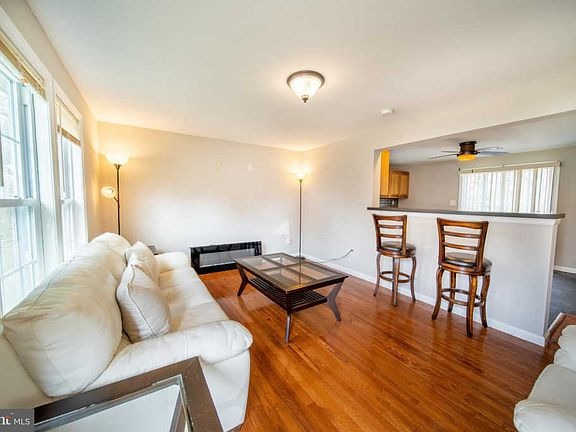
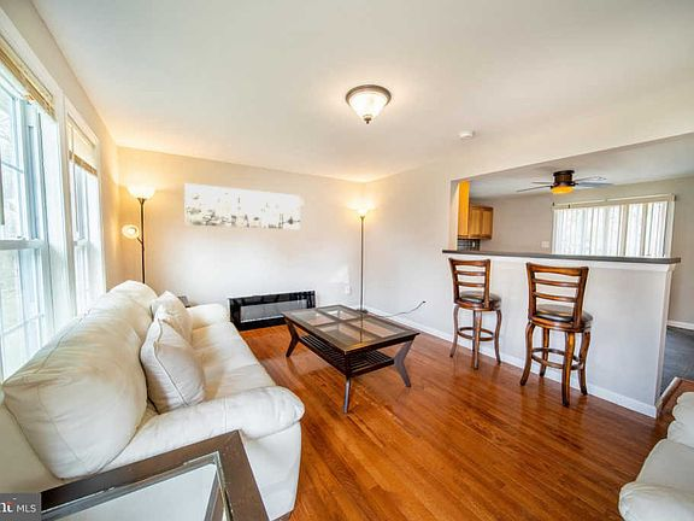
+ wall art (248, 209)
